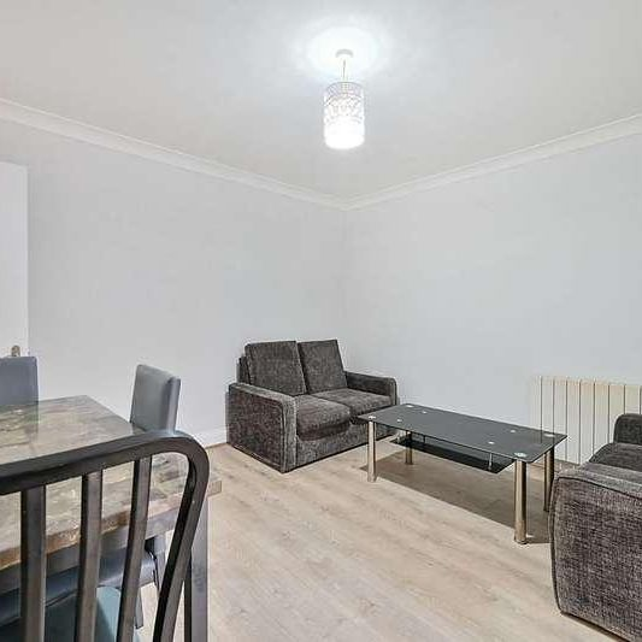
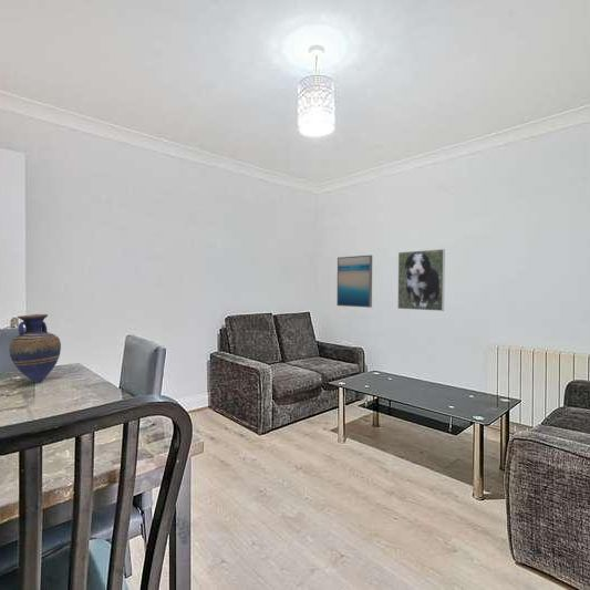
+ vase (35, 348)
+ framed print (420, 280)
+ wall art (353, 281)
